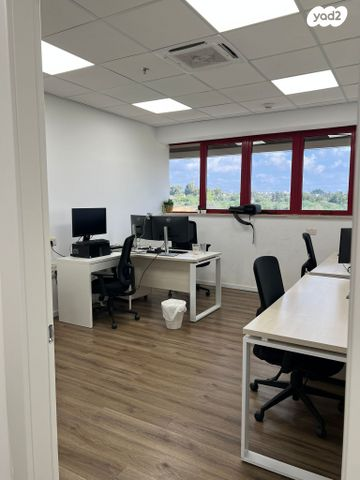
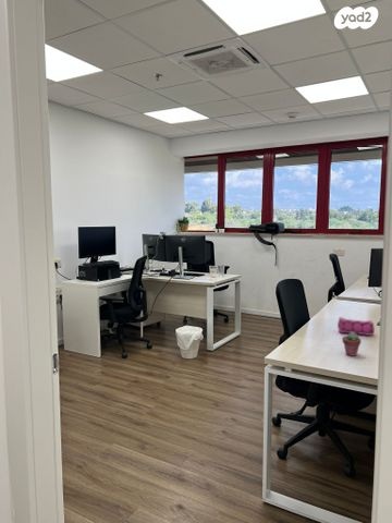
+ potted succulent (351, 342)
+ pencil case (355, 326)
